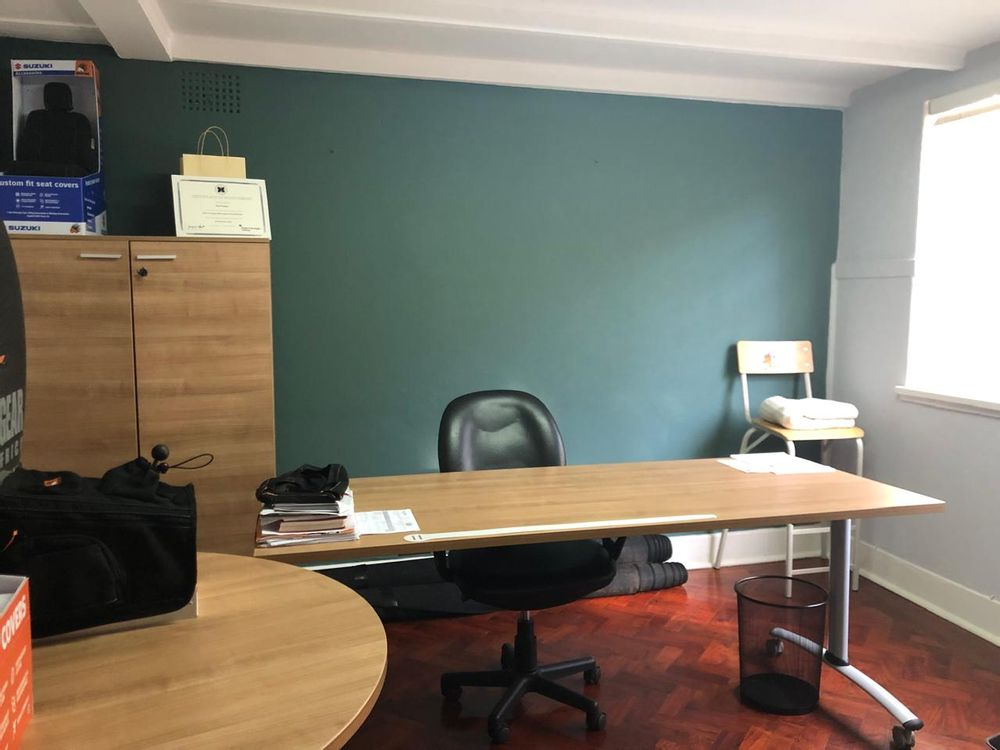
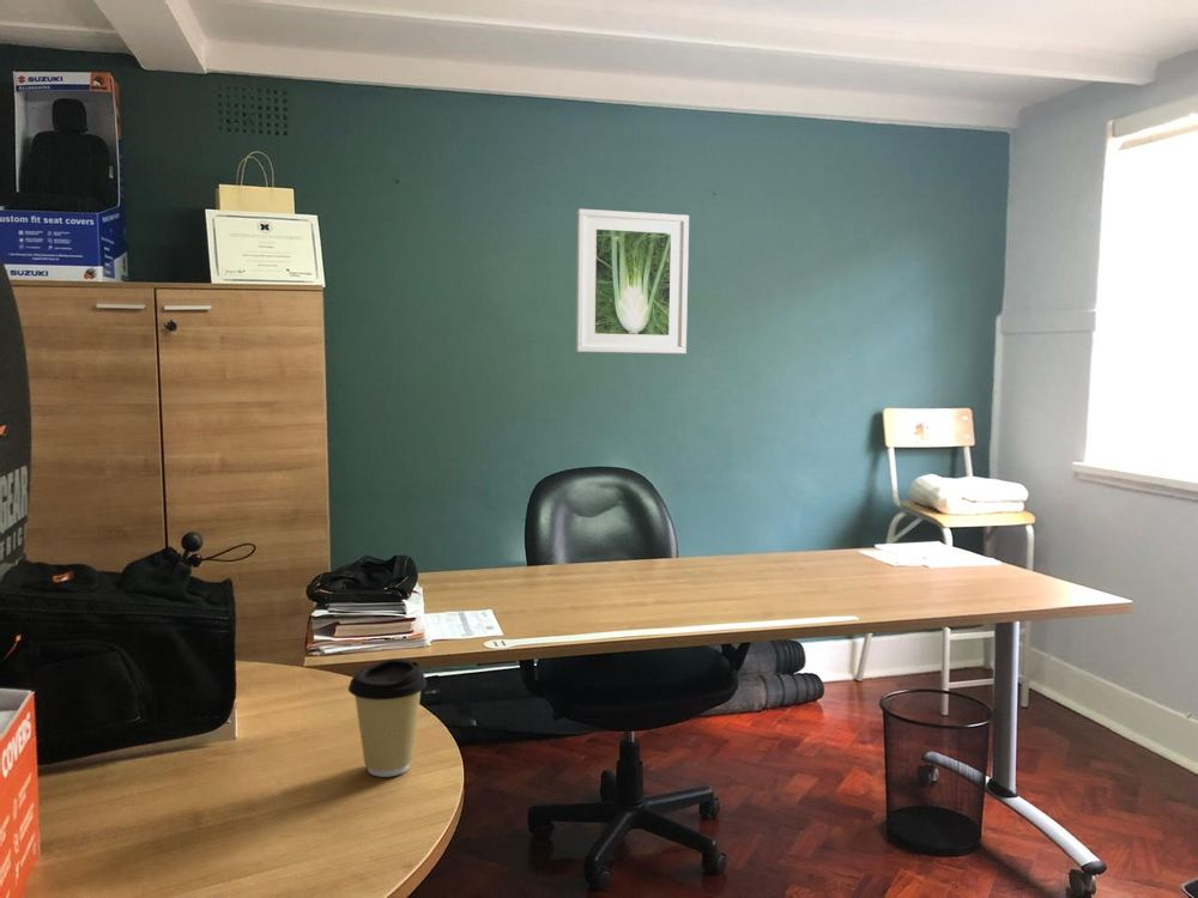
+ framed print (633, 283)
+ coffee cup (388, 717)
